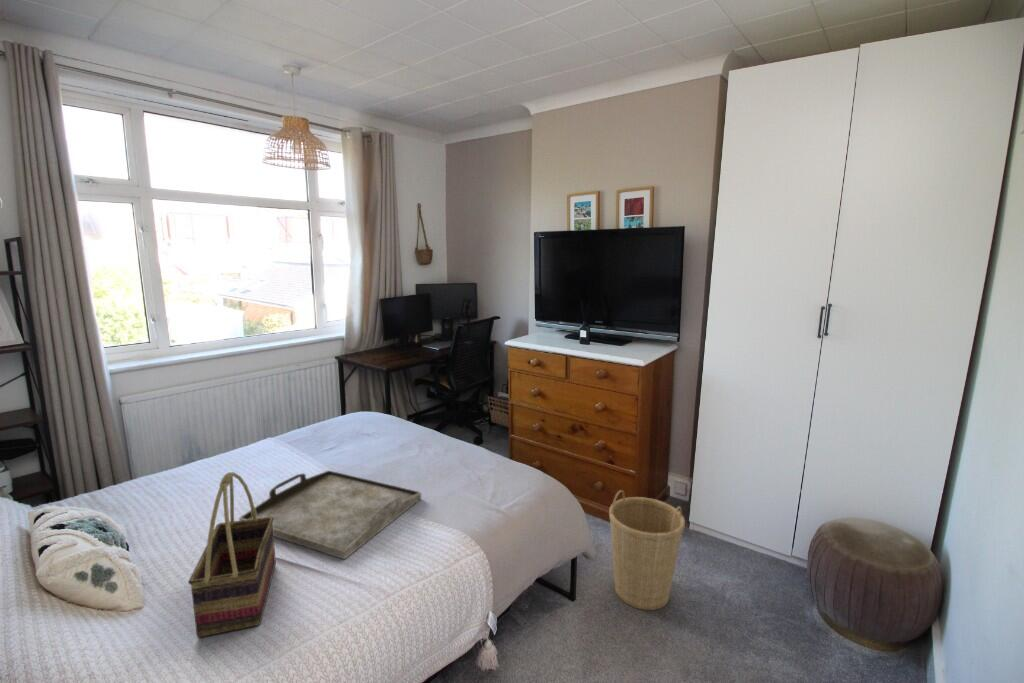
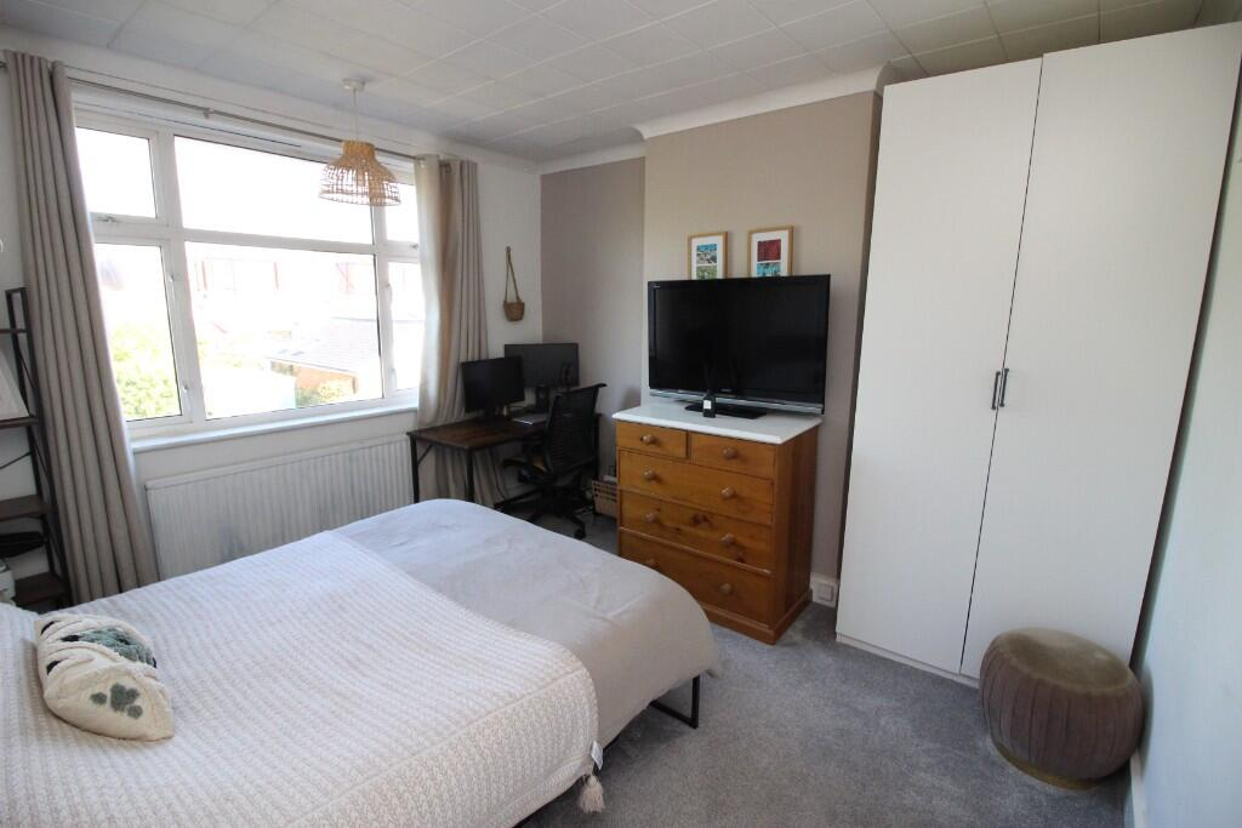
- serving tray (335, 501)
- basket (644, 545)
- woven basket (234, 537)
